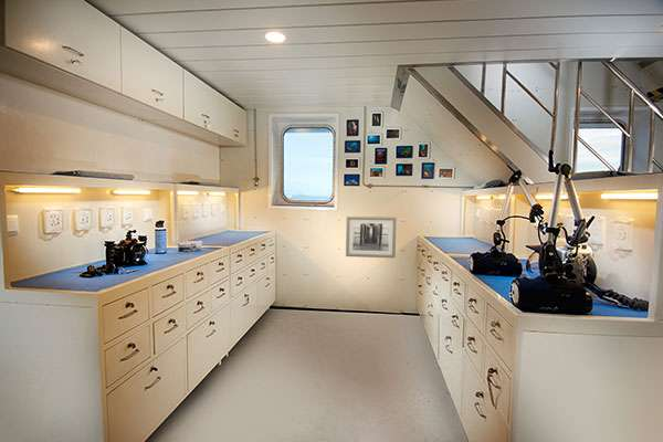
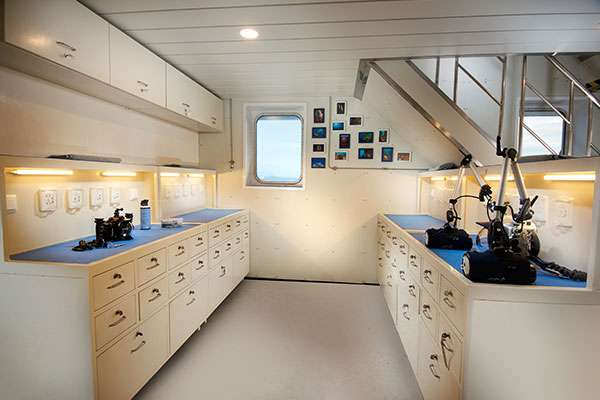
- wall art (370, 236)
